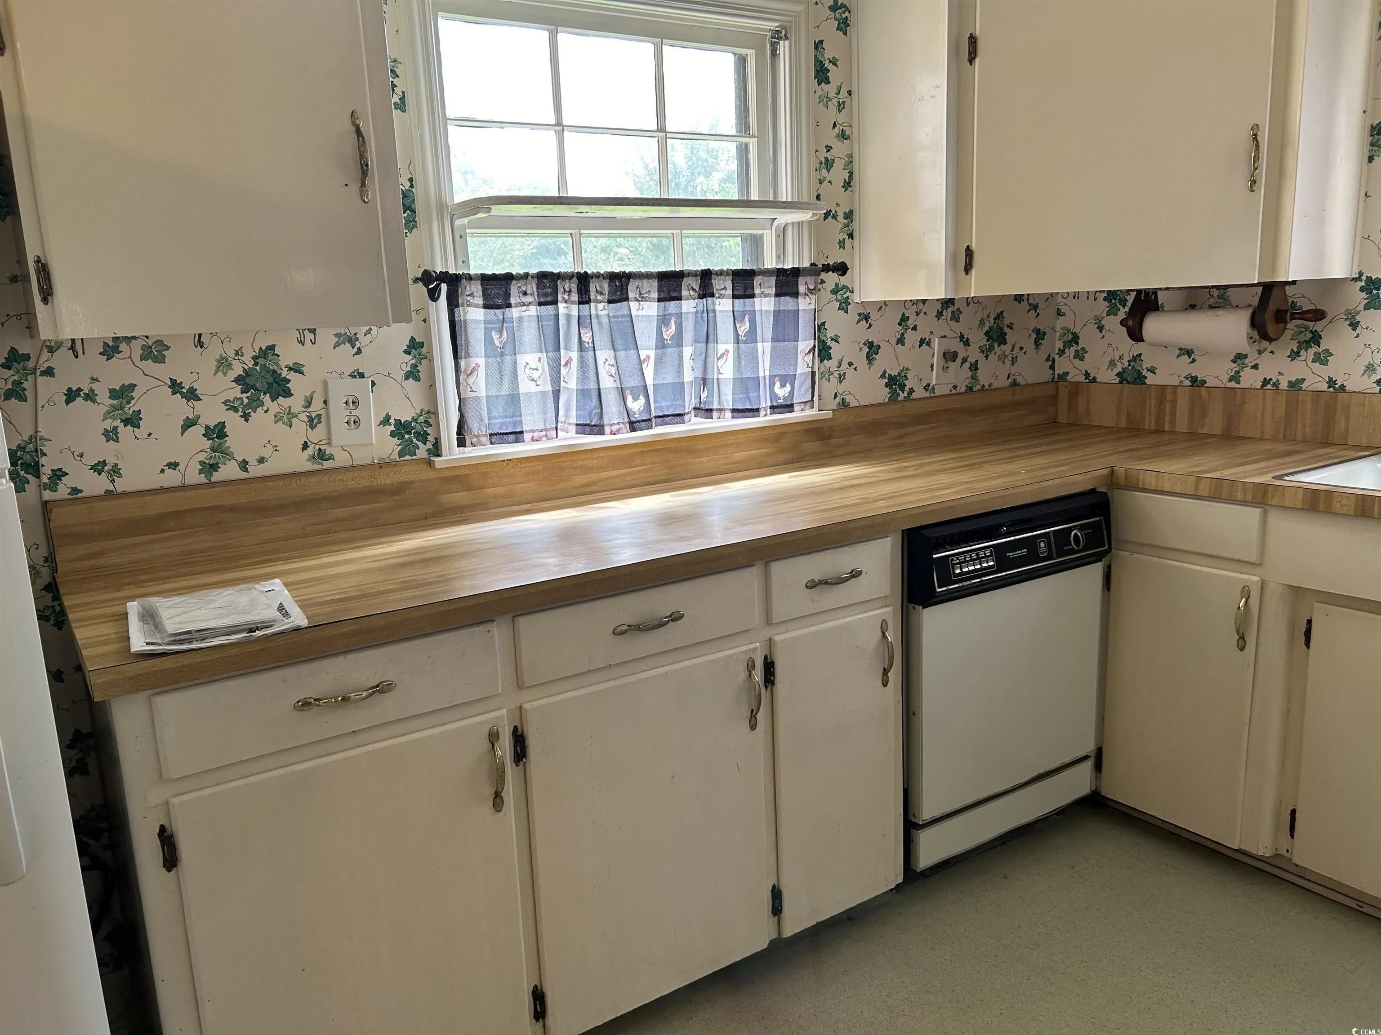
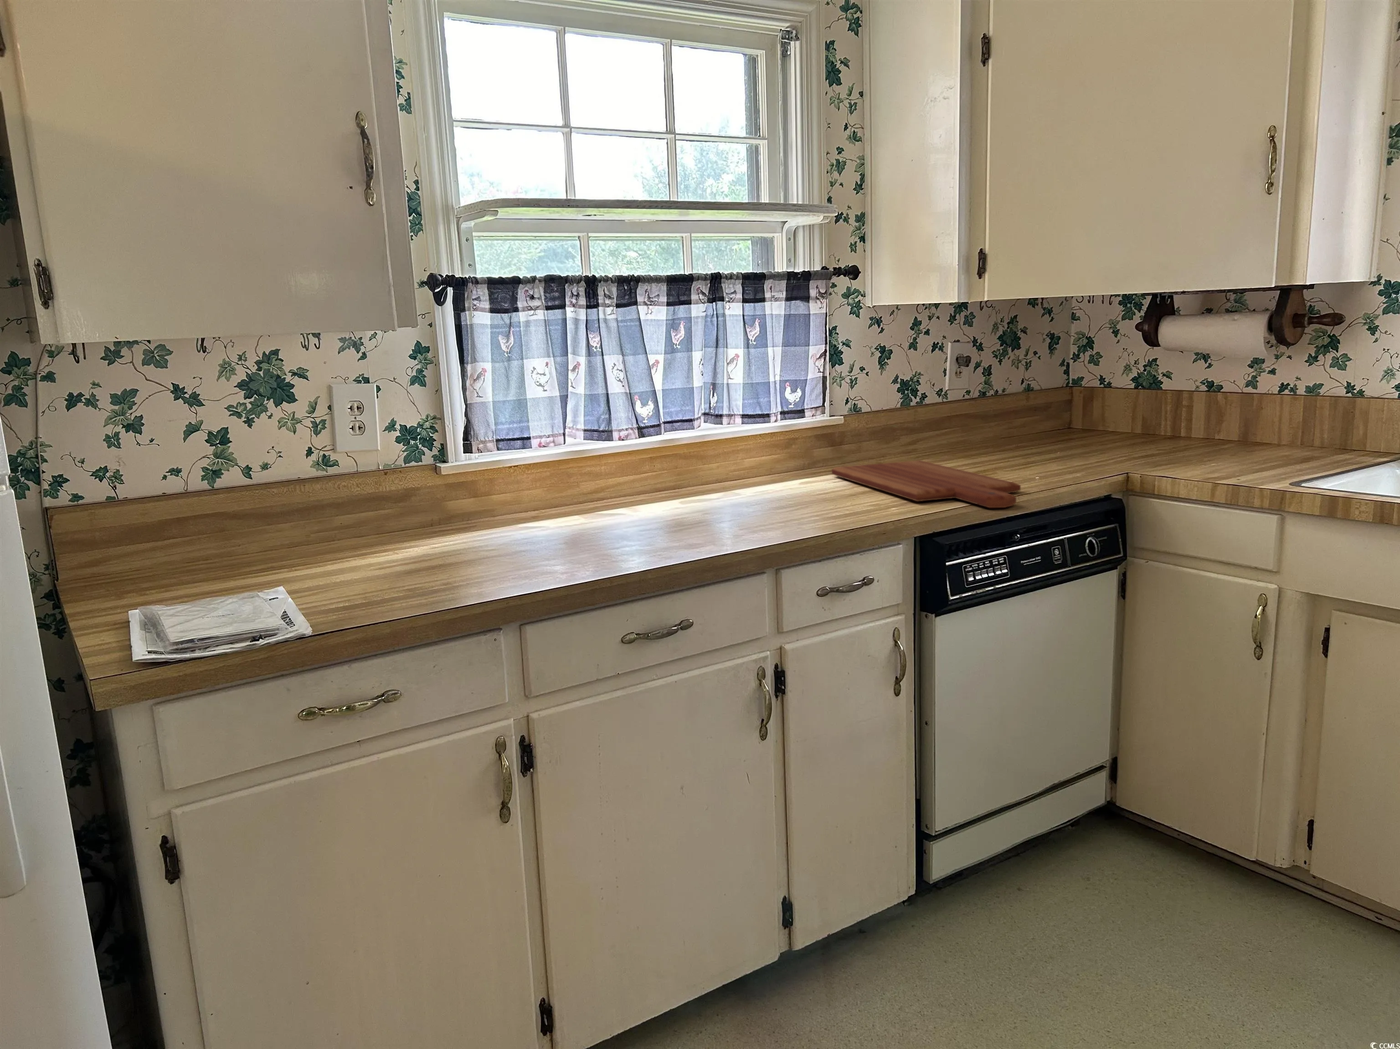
+ cutting board (923, 480)
